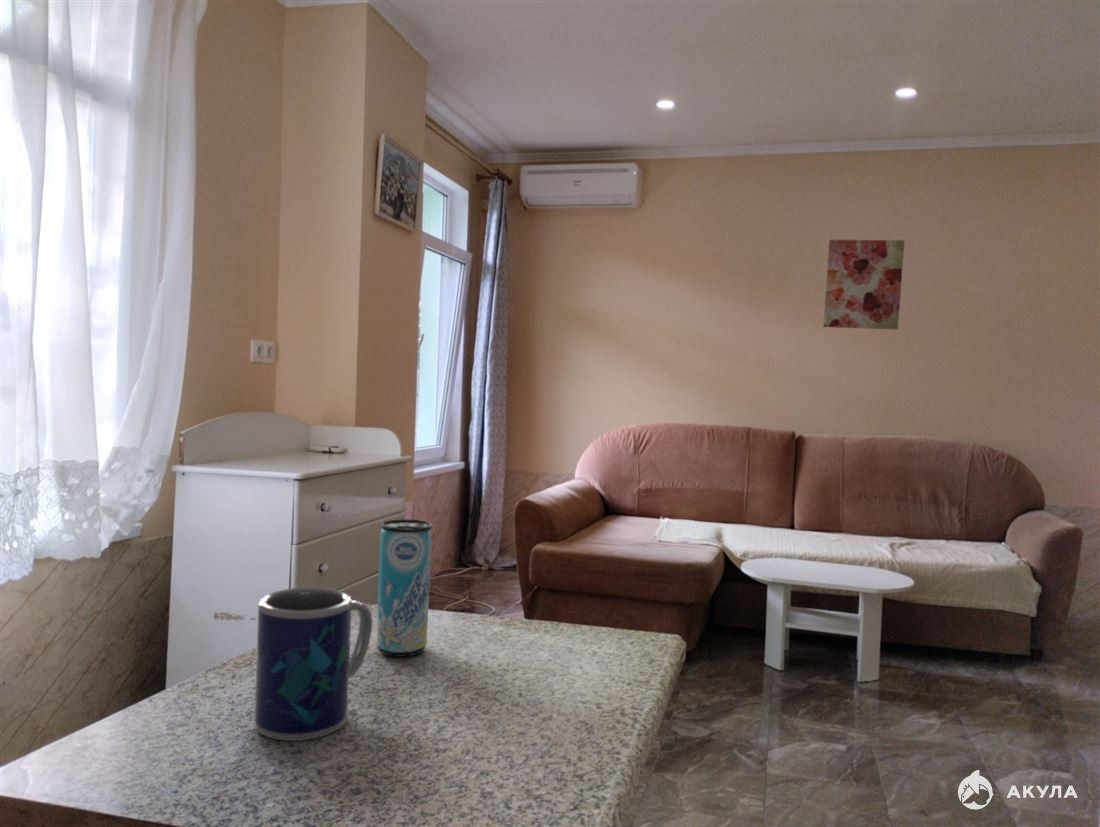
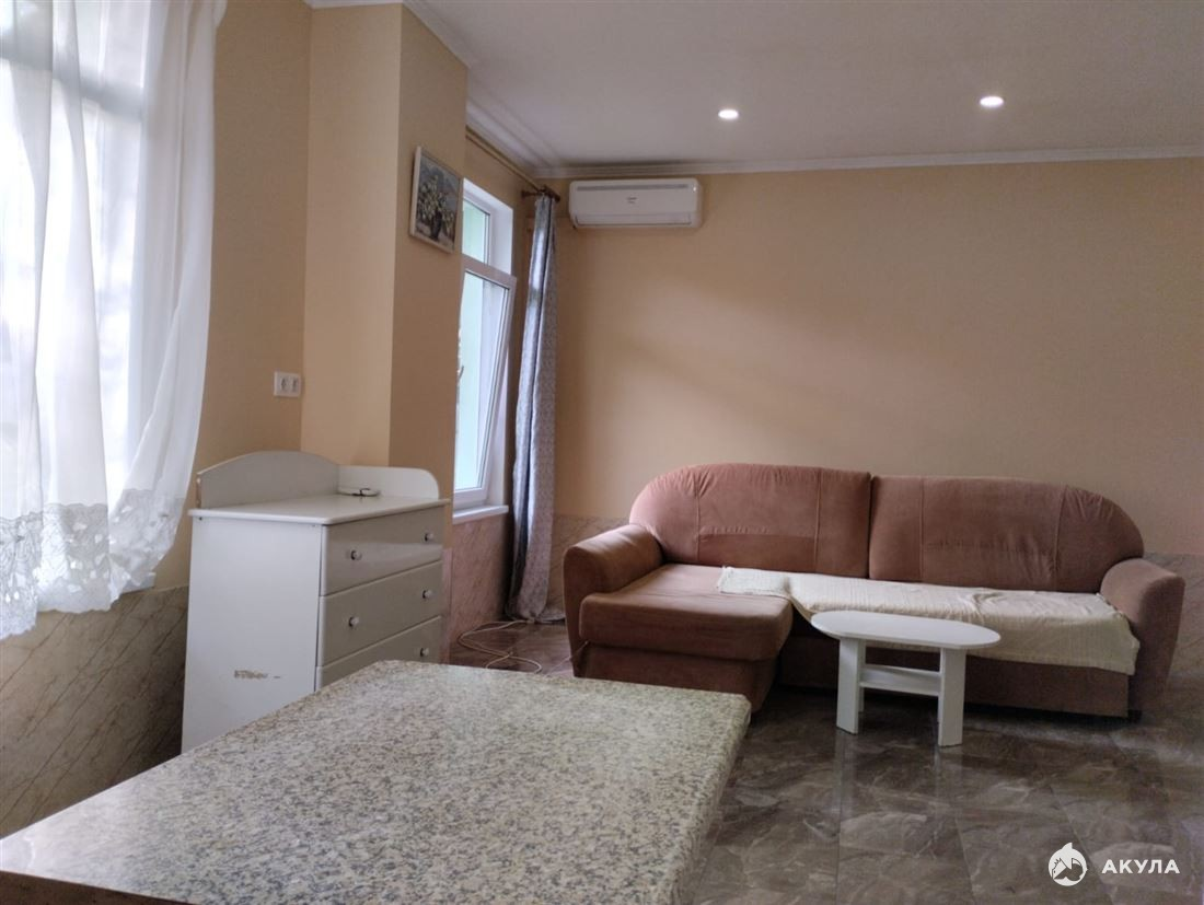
- mug (320, 654)
- wall art (863, 284)
- beverage can (404, 587)
